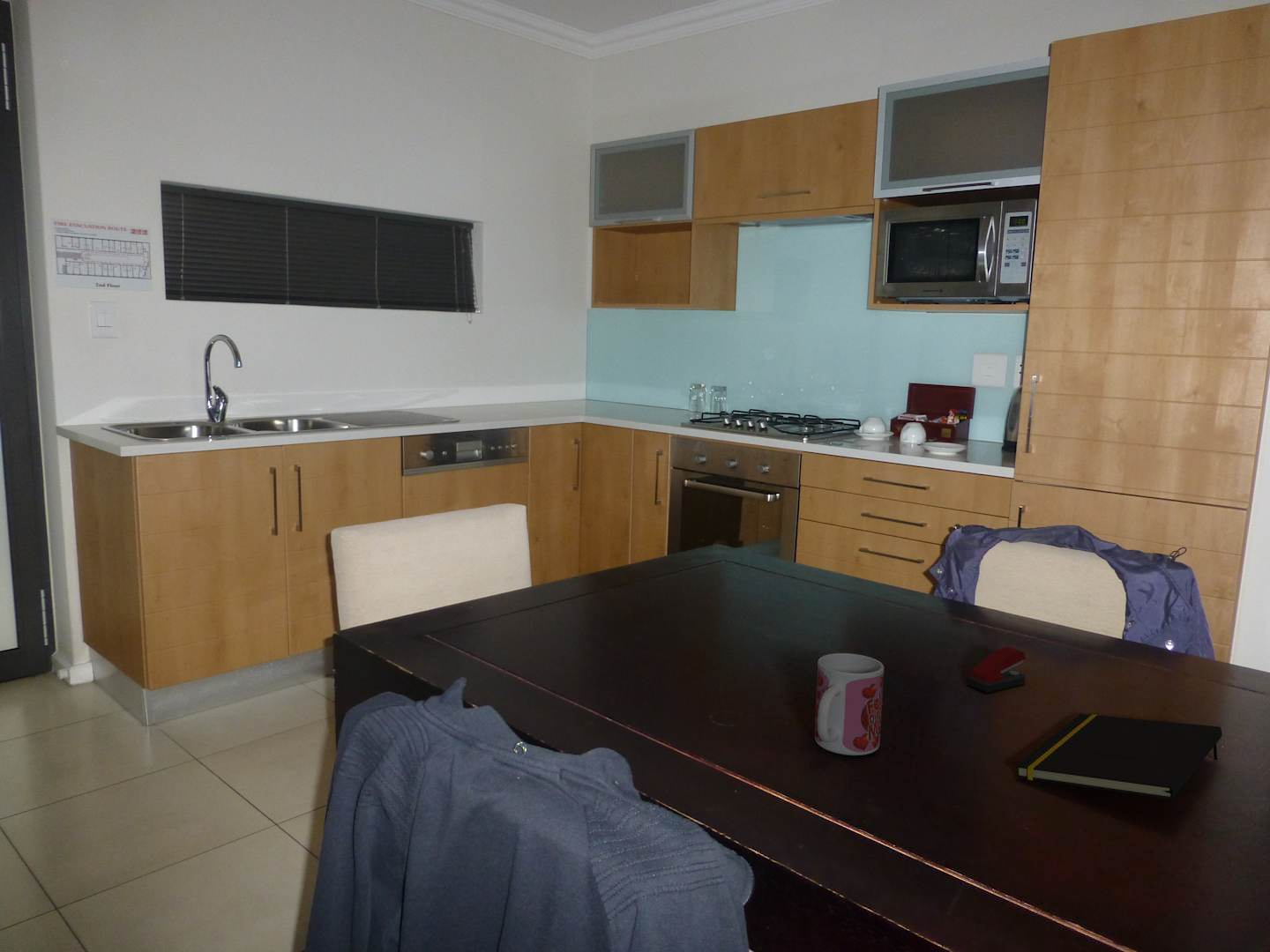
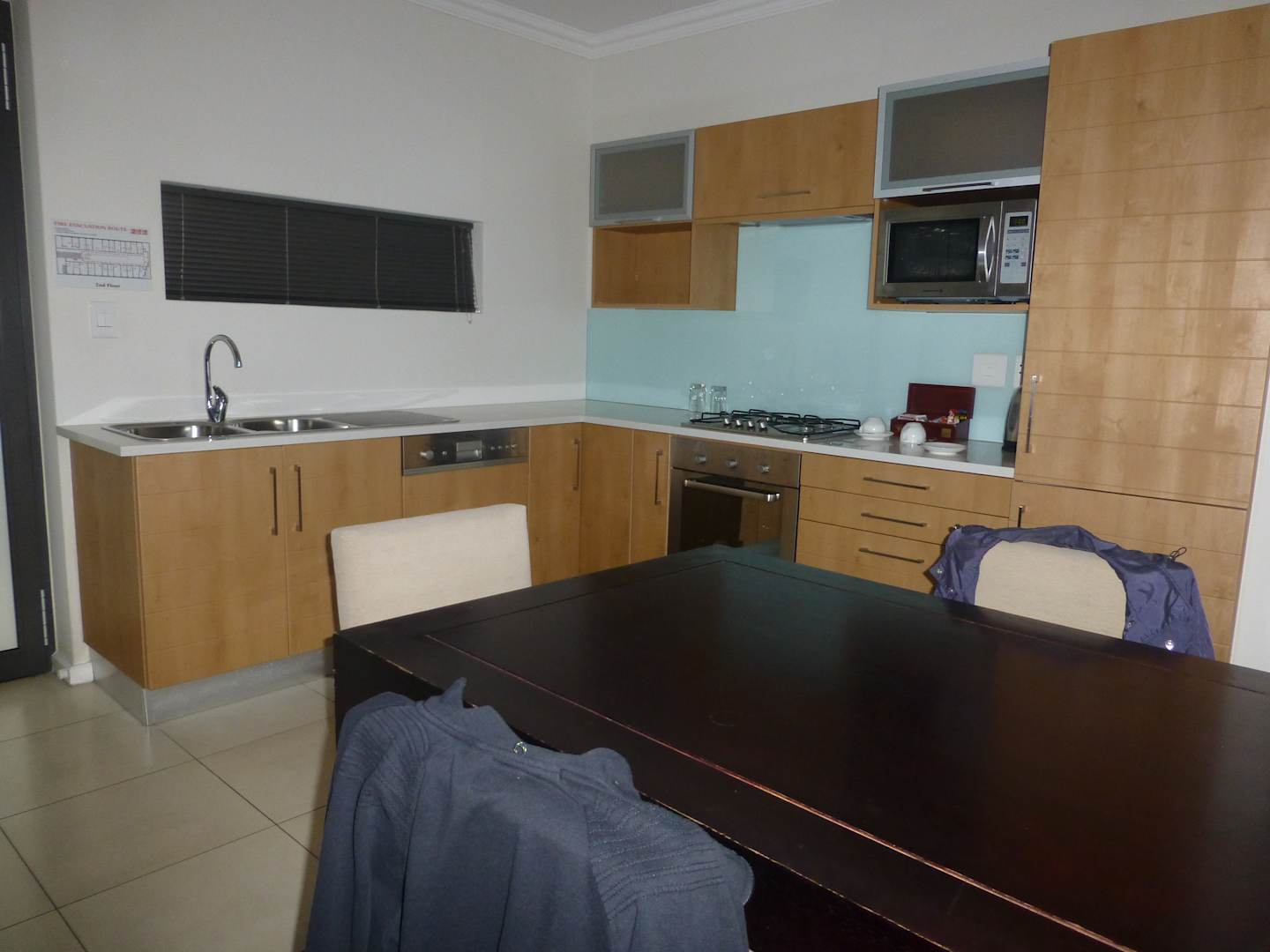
- stapler (999, 666)
- notepad (1121, 751)
- mug (840, 706)
